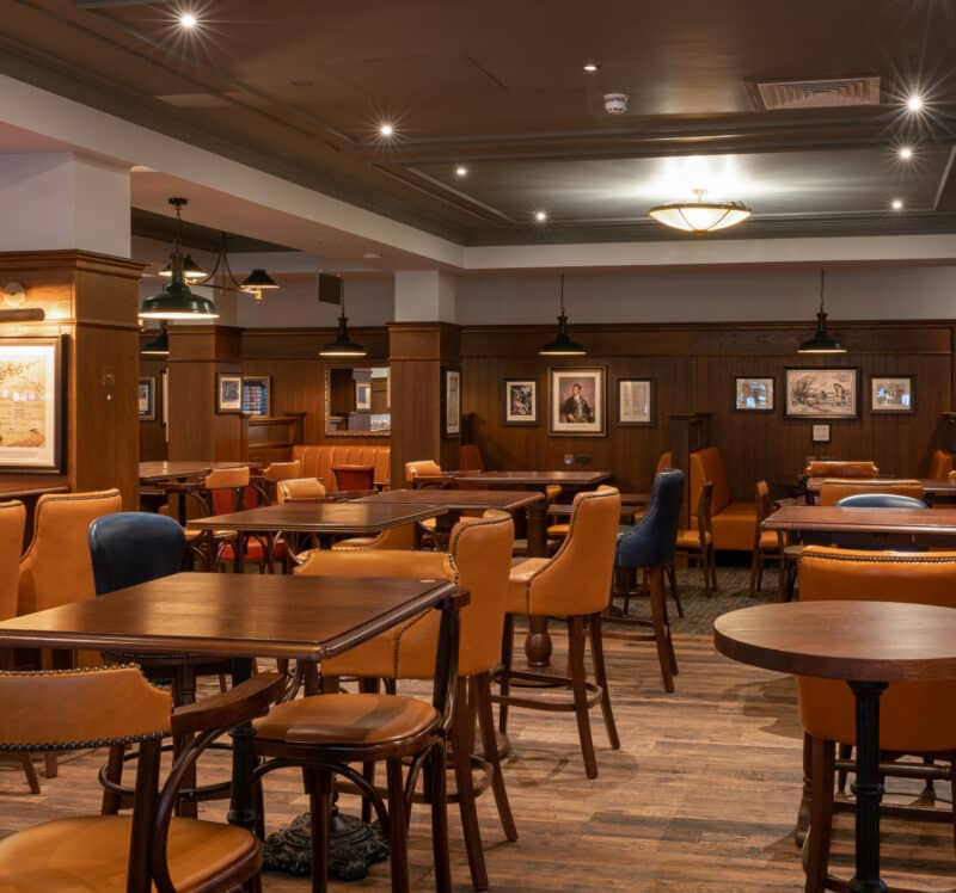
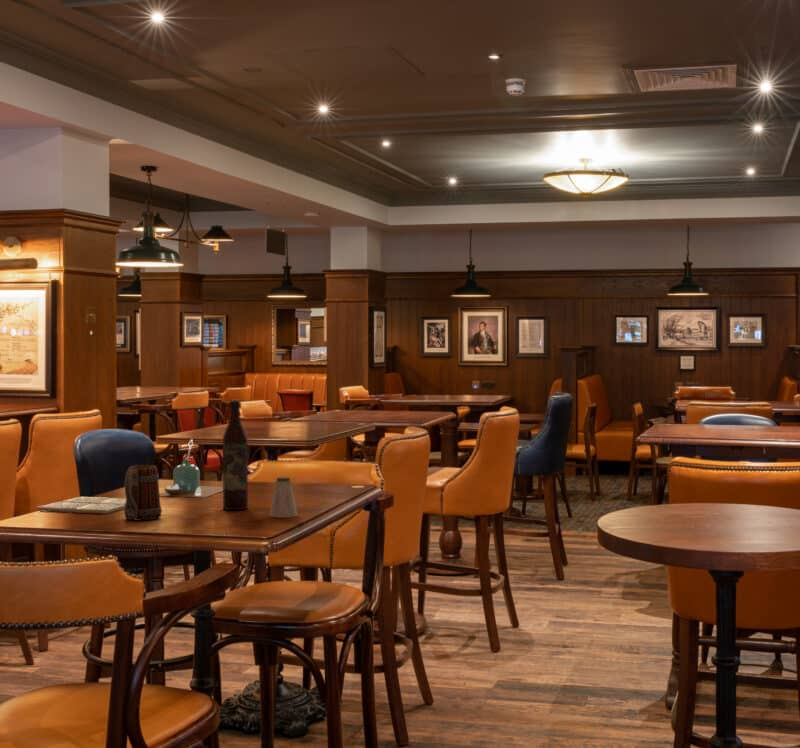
+ wine bottle (235, 454)
+ drink coaster (92, 504)
+ saltshaker (283, 496)
+ candle (194, 465)
+ beer mug (139, 493)
